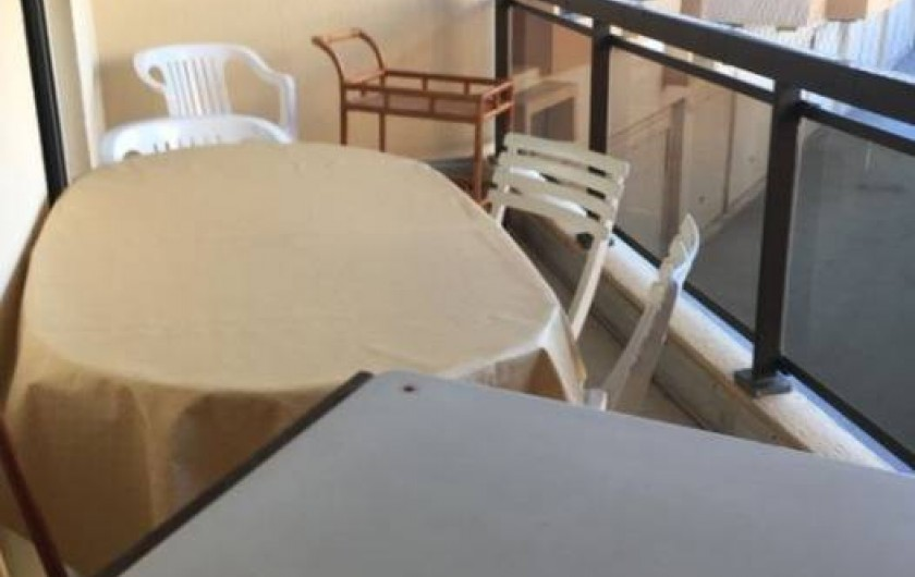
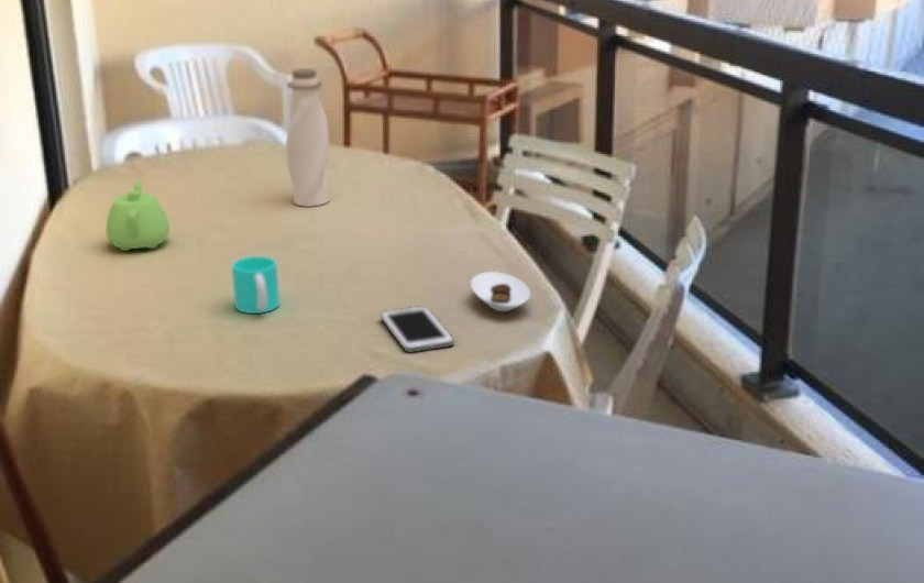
+ saucer (499, 294)
+ teapot (136, 217)
+ cup (256, 287)
+ cell phone (416, 328)
+ water bottle (307, 136)
